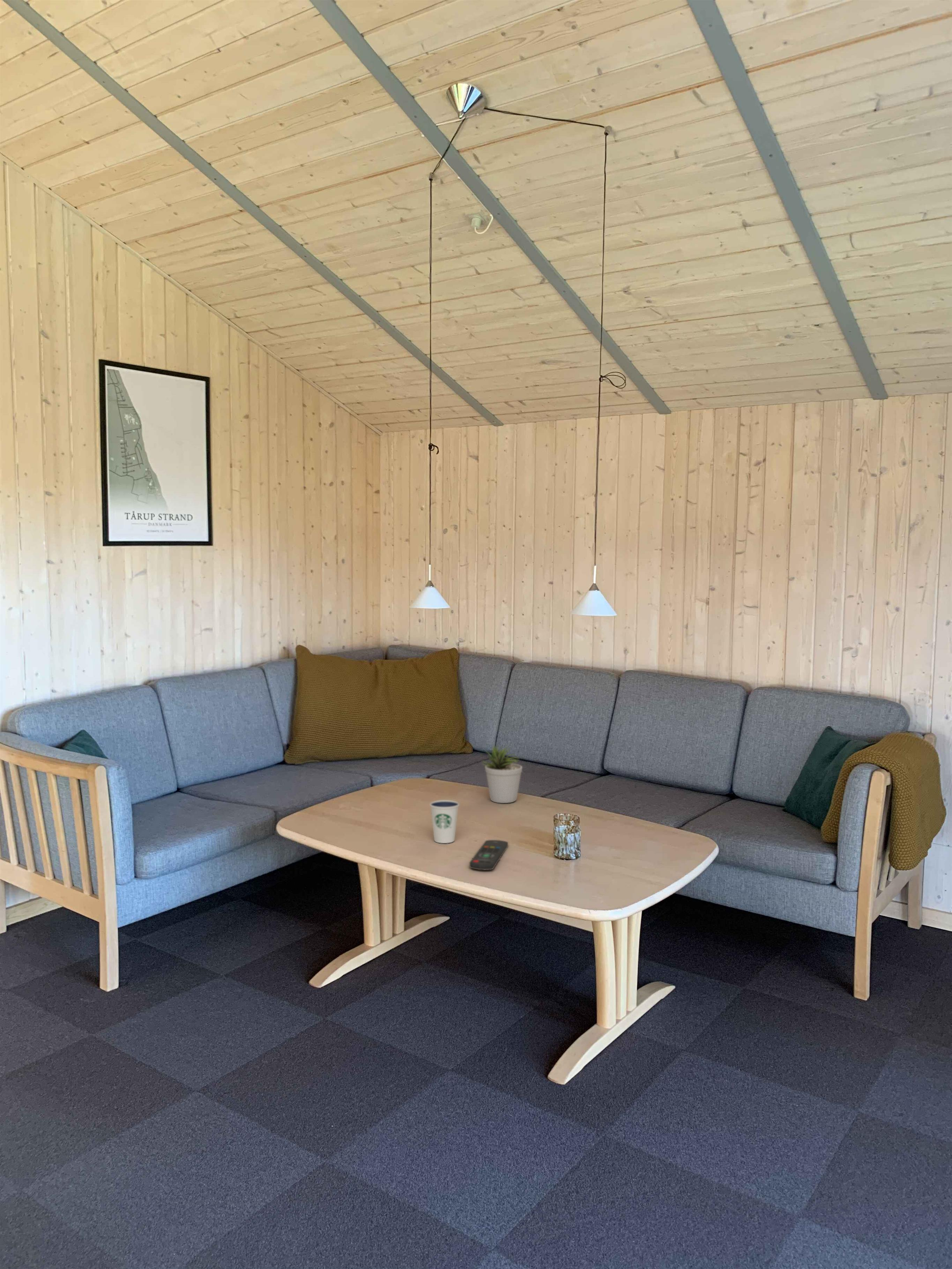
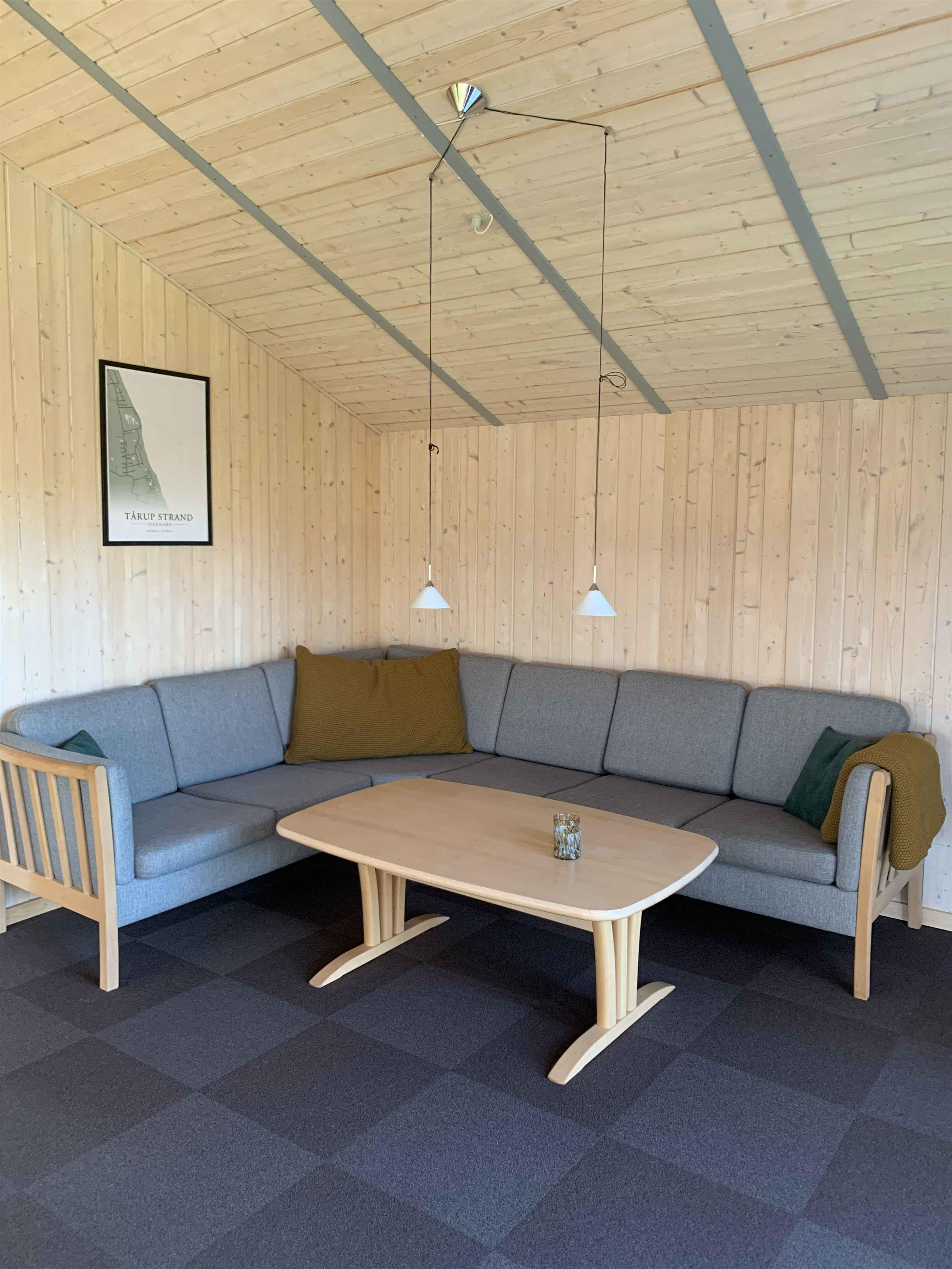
- remote control (489, 854)
- potted plant (502, 771)
- dixie cup (444, 822)
